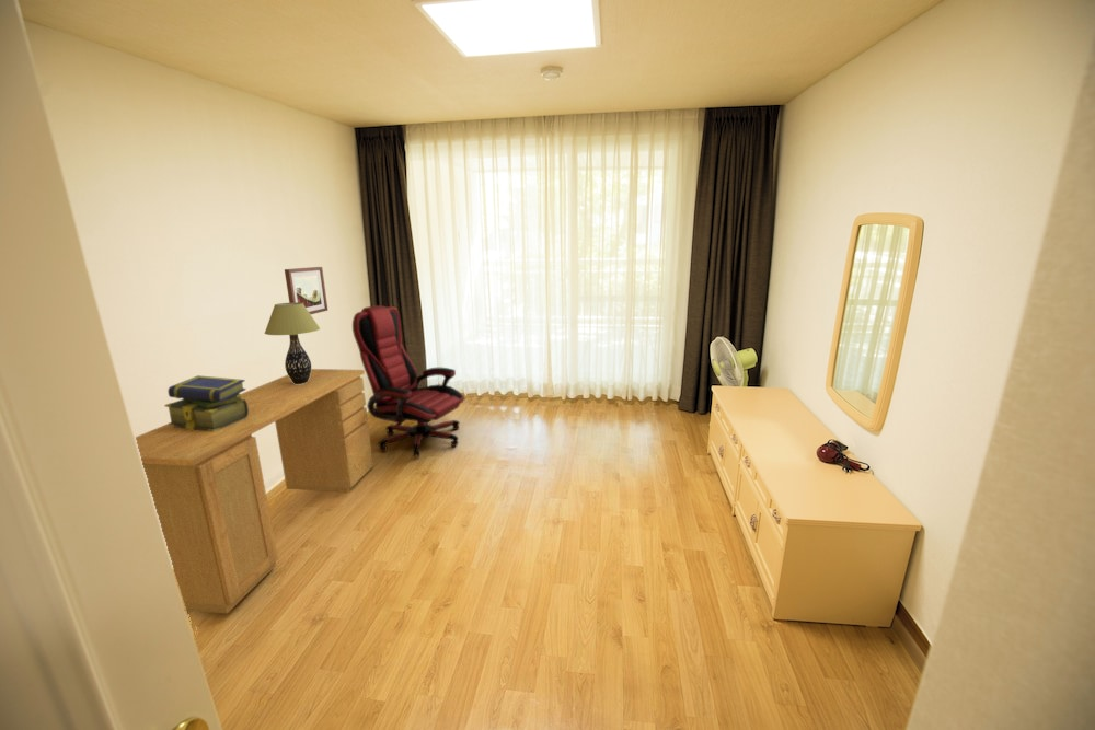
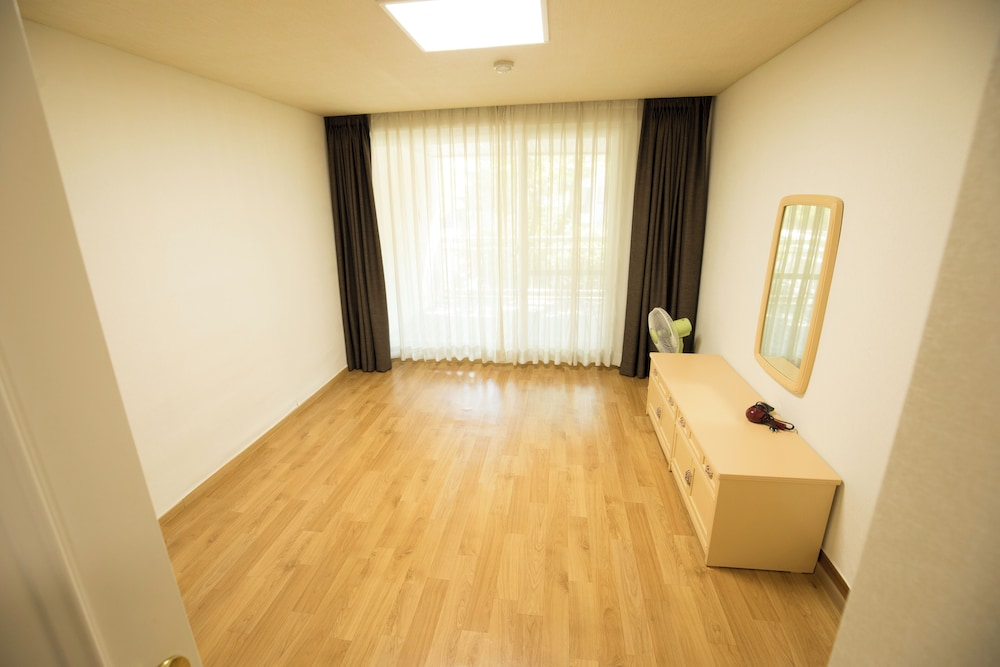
- wall art (308, 291)
- office chair (413, 375)
- desk (281, 461)
- stack of books (209, 401)
- table lamp (295, 344)
